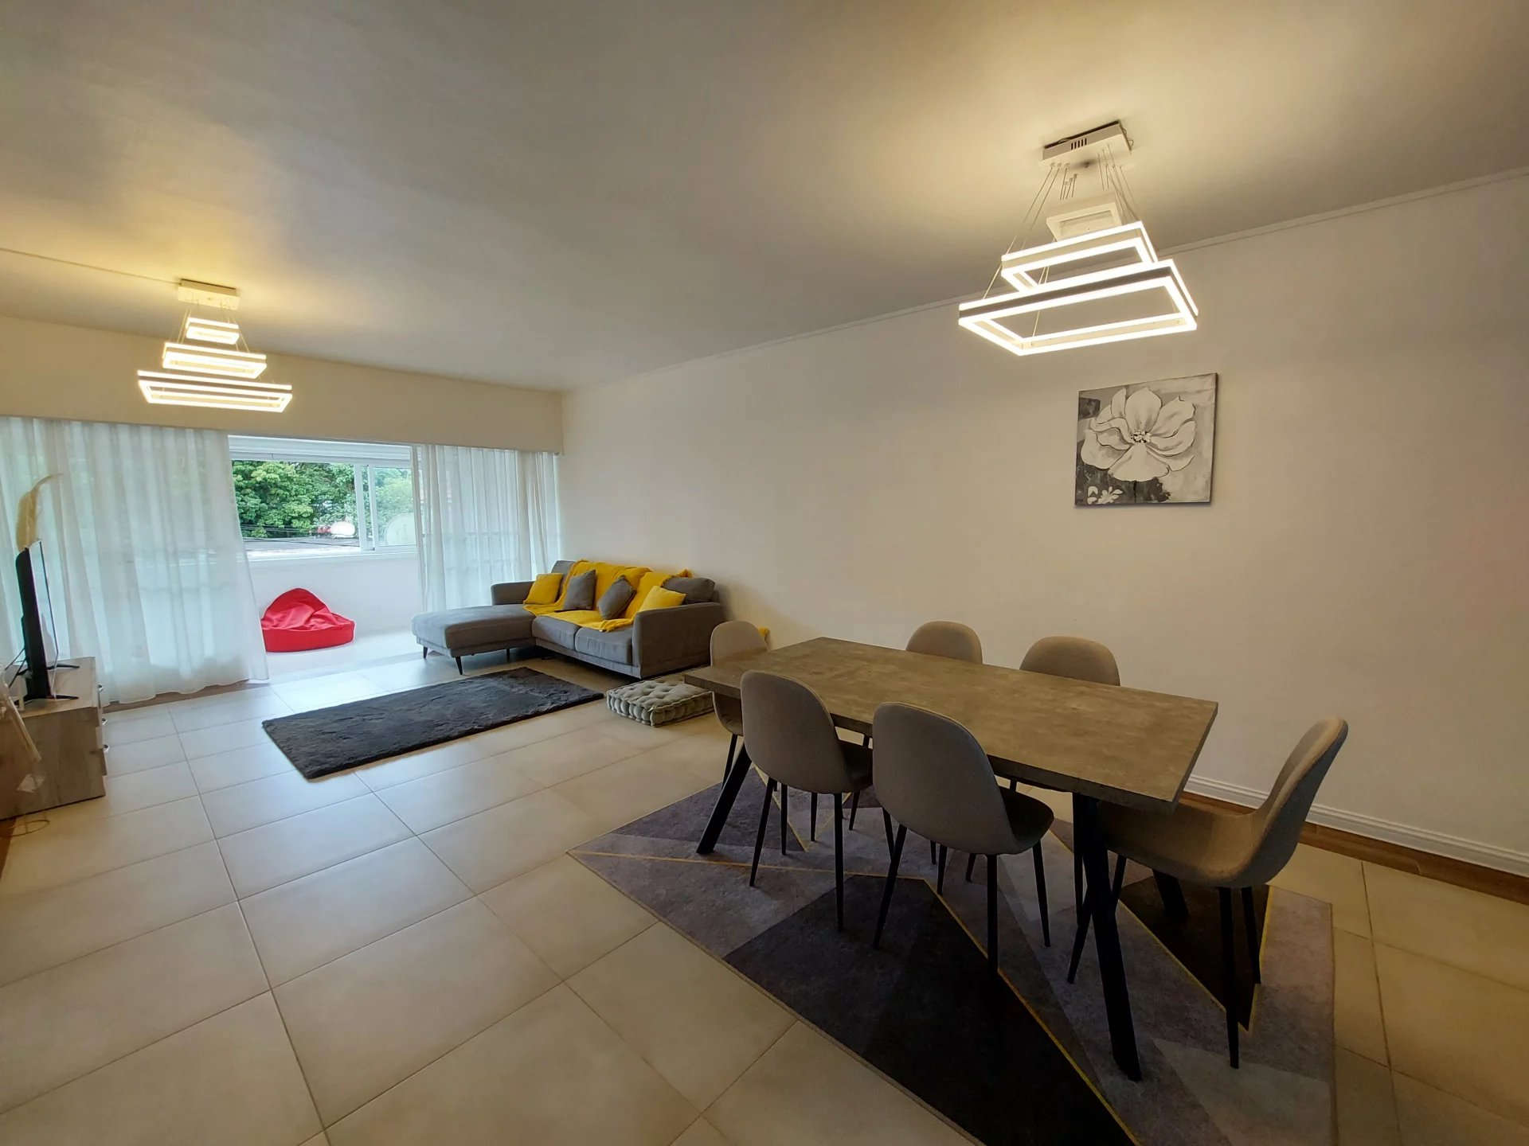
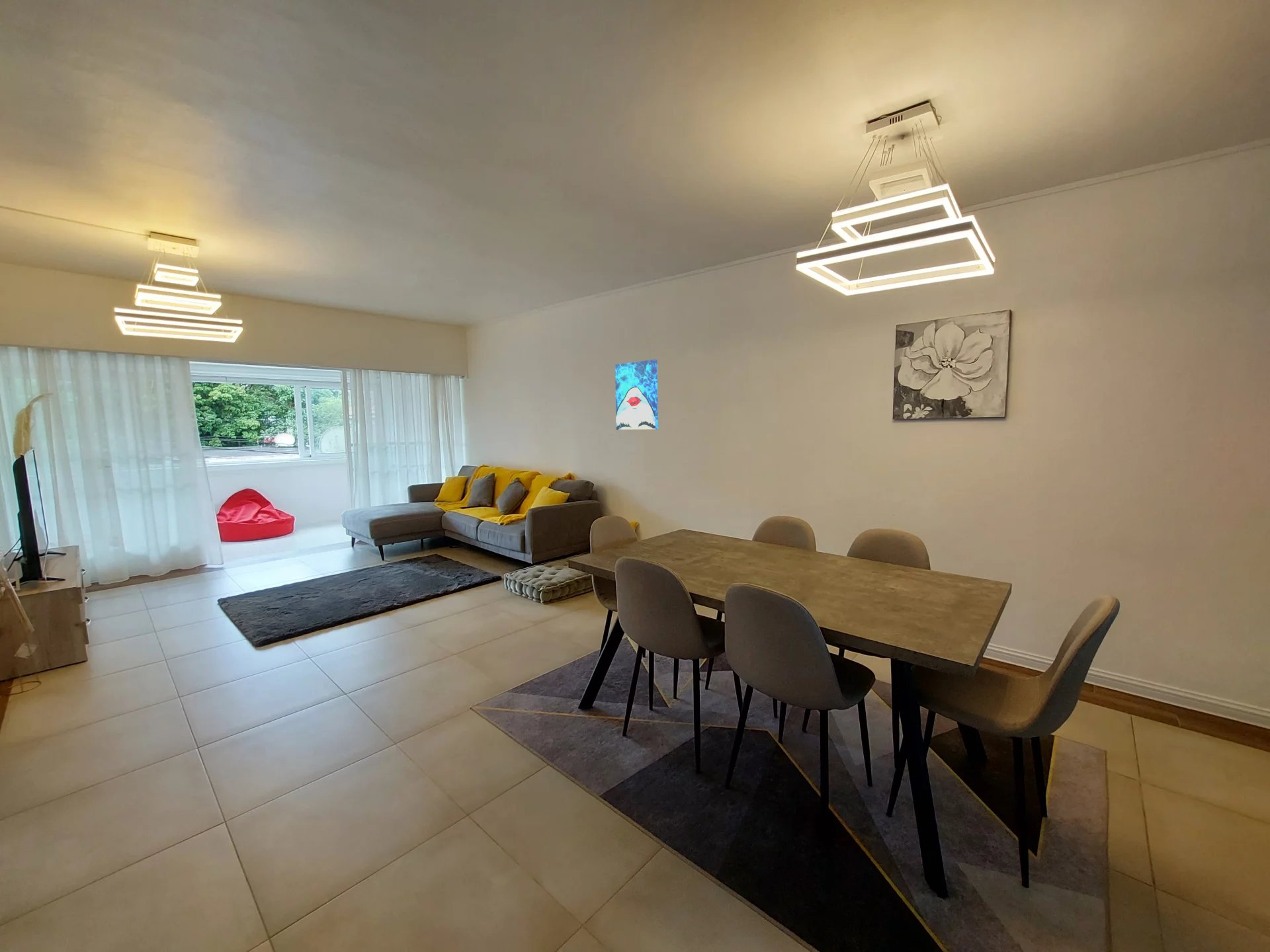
+ wall art (636, 396)
